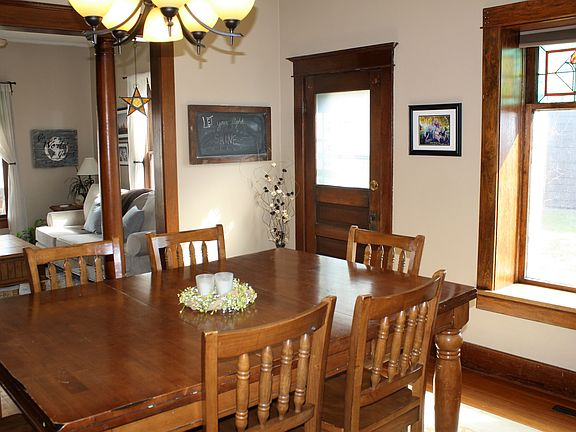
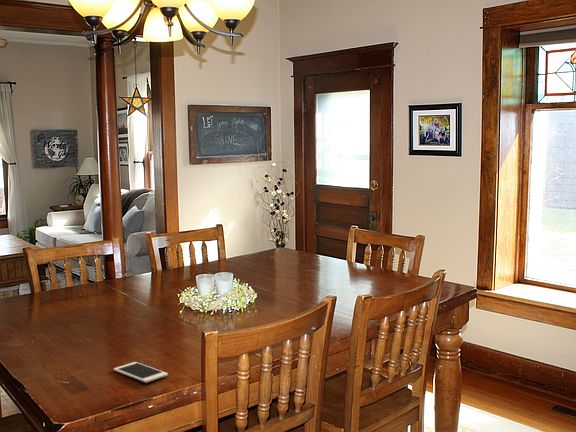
+ cell phone (140, 371)
